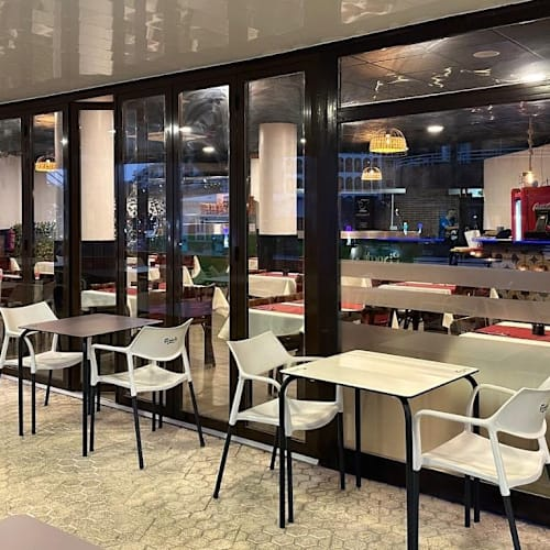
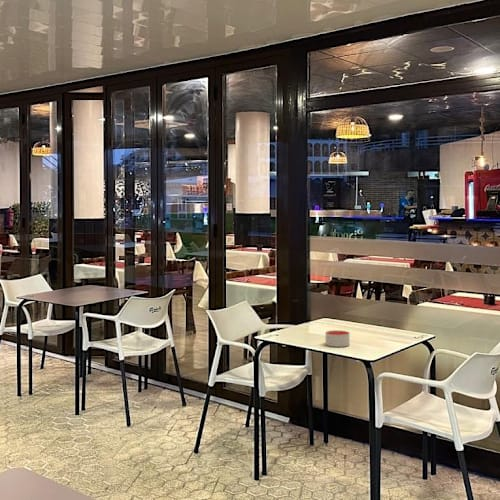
+ candle (337, 338)
